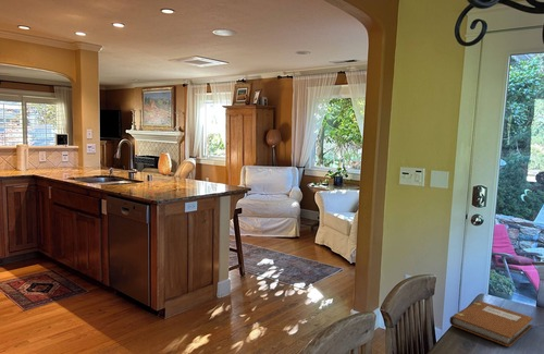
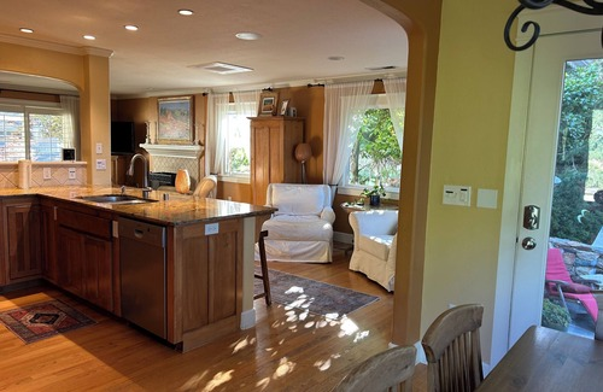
- notebook (491, 320)
